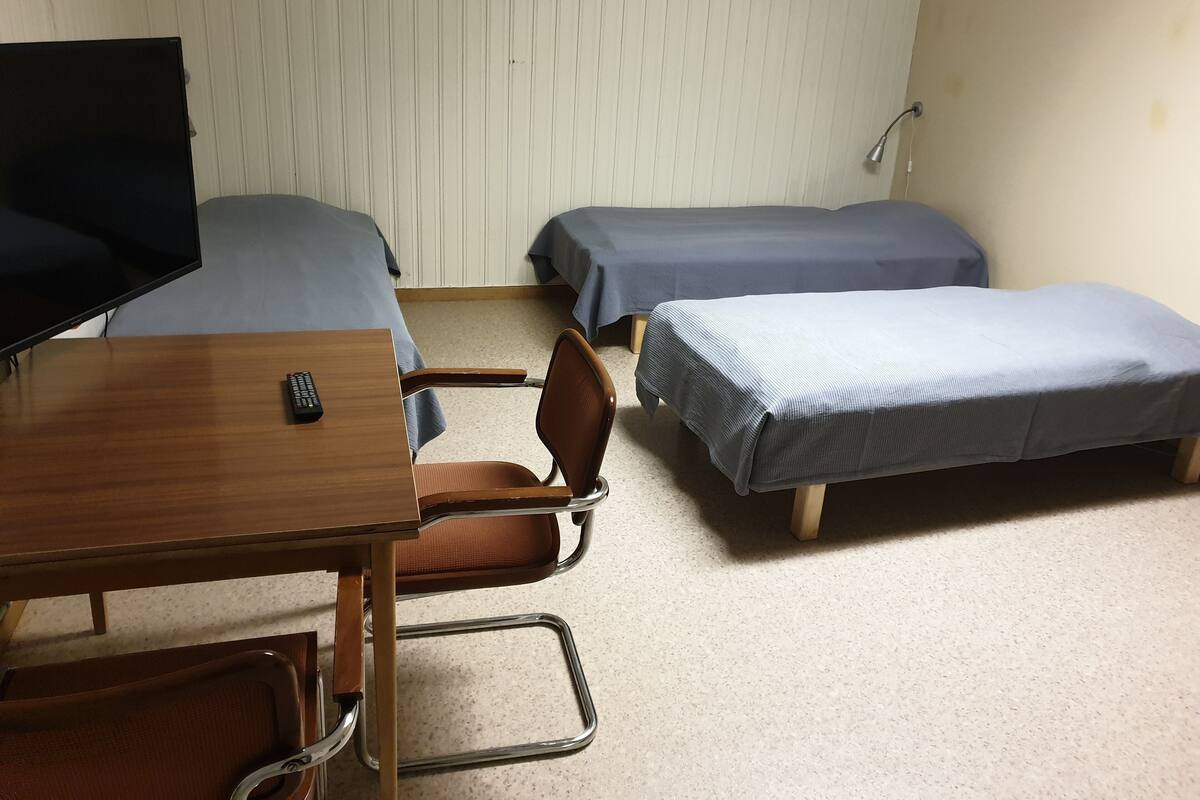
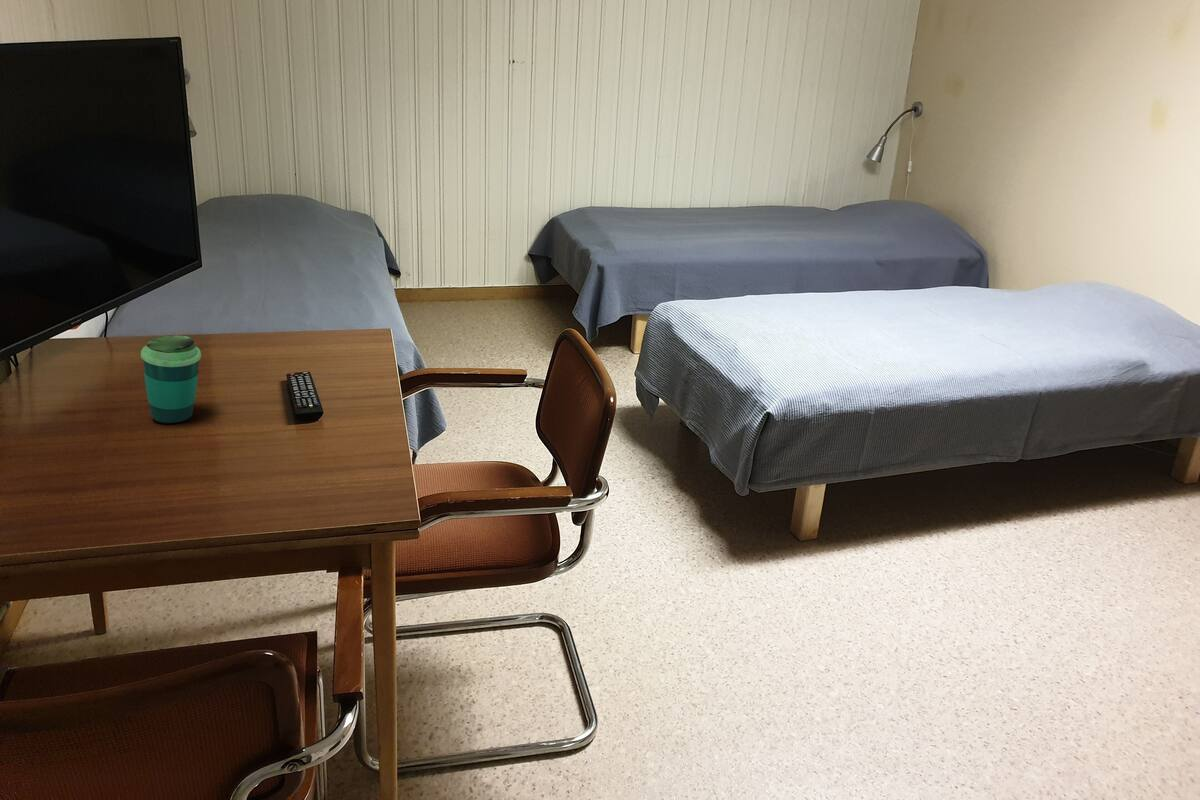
+ cup (174, 380)
